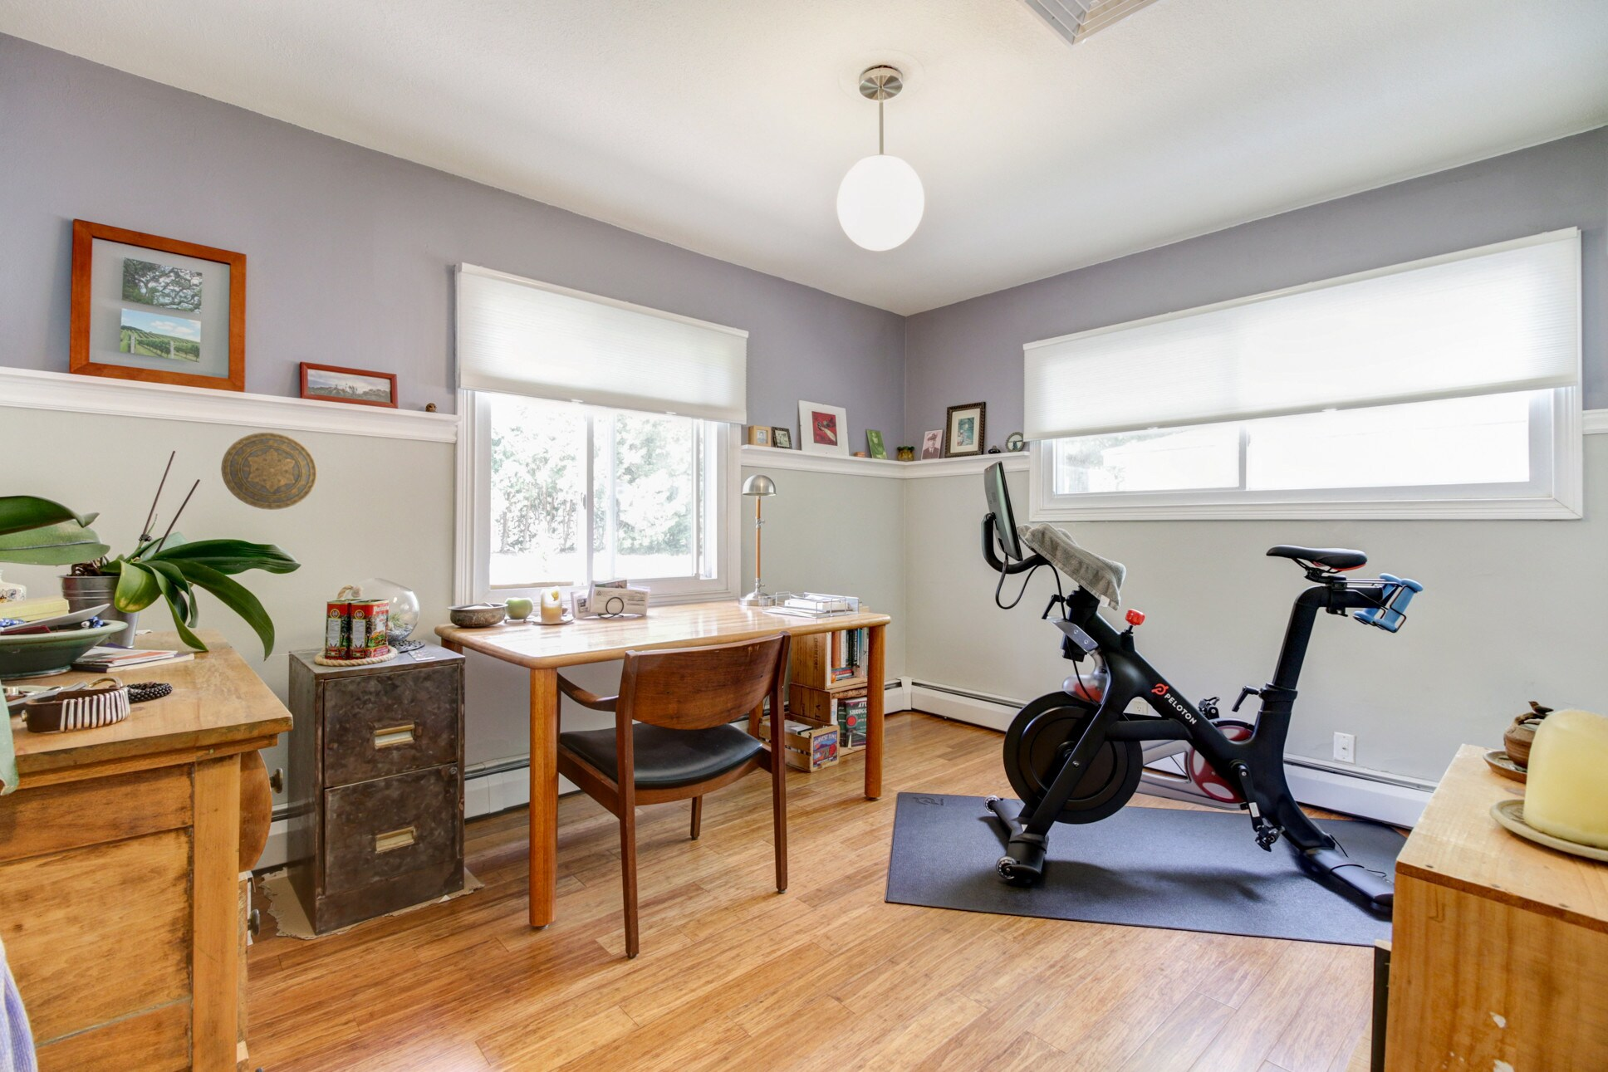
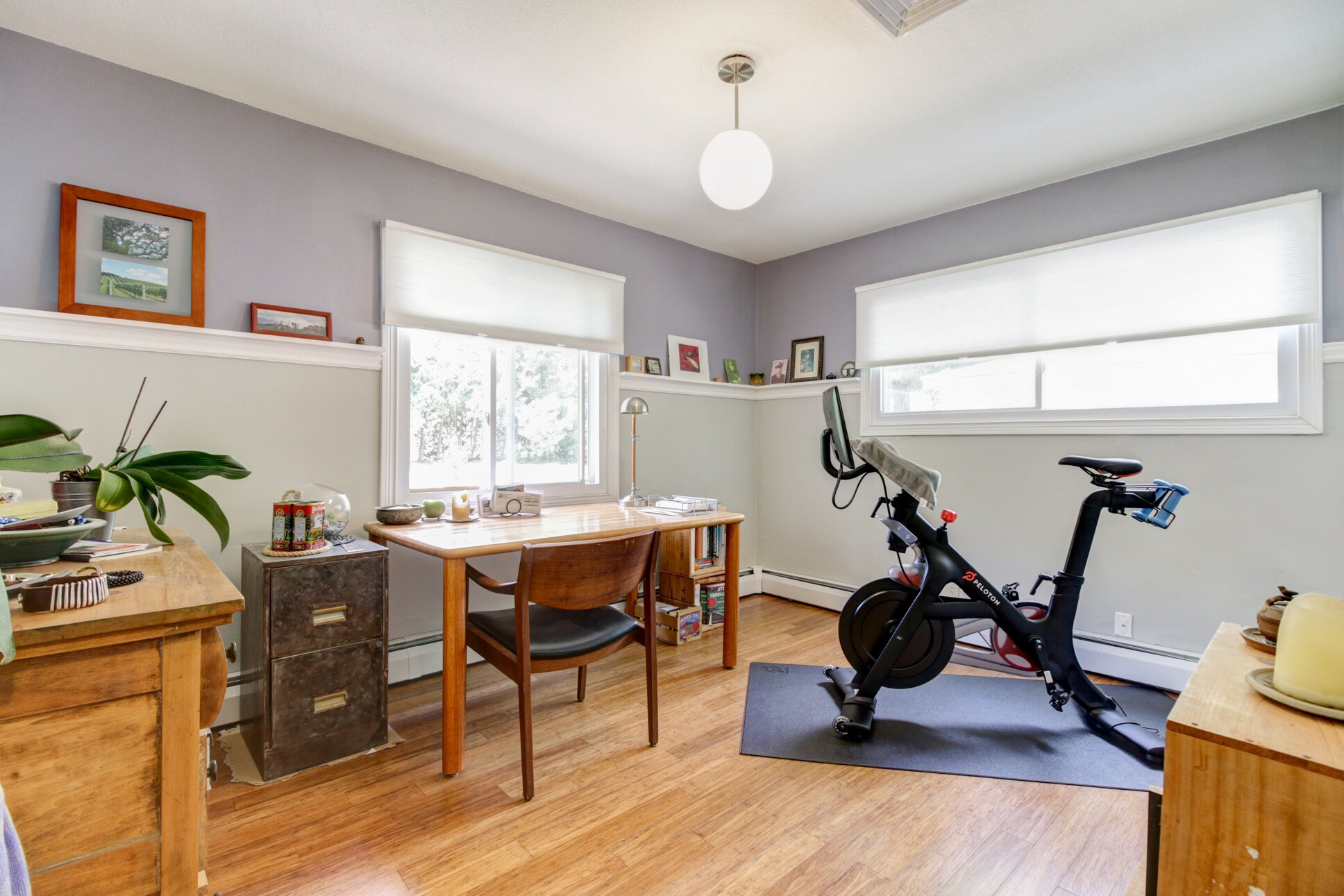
- decorative plate (270, 471)
